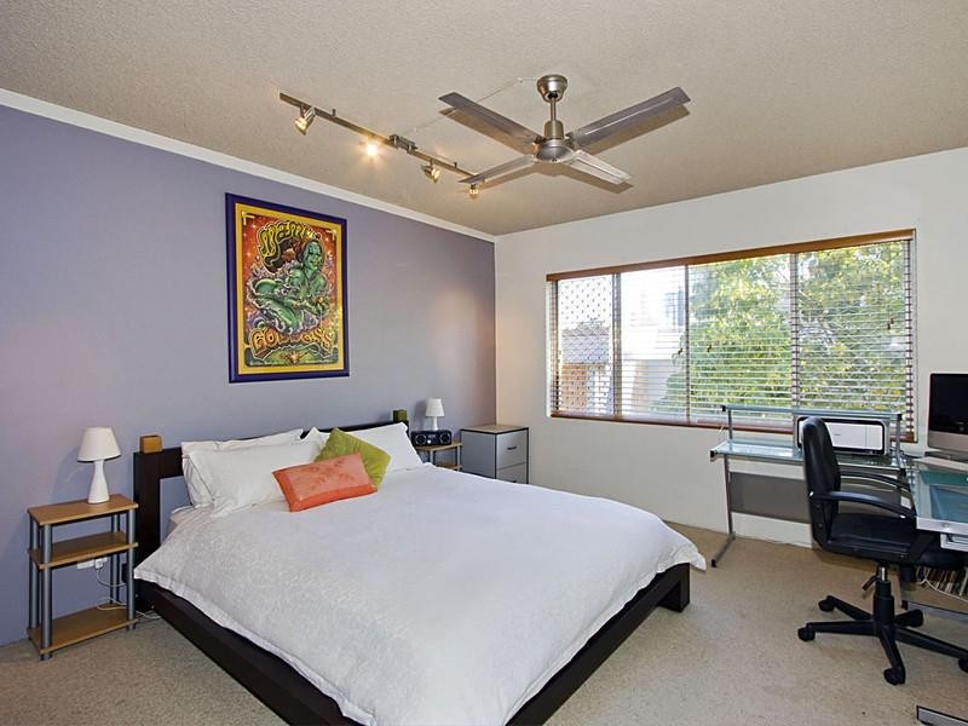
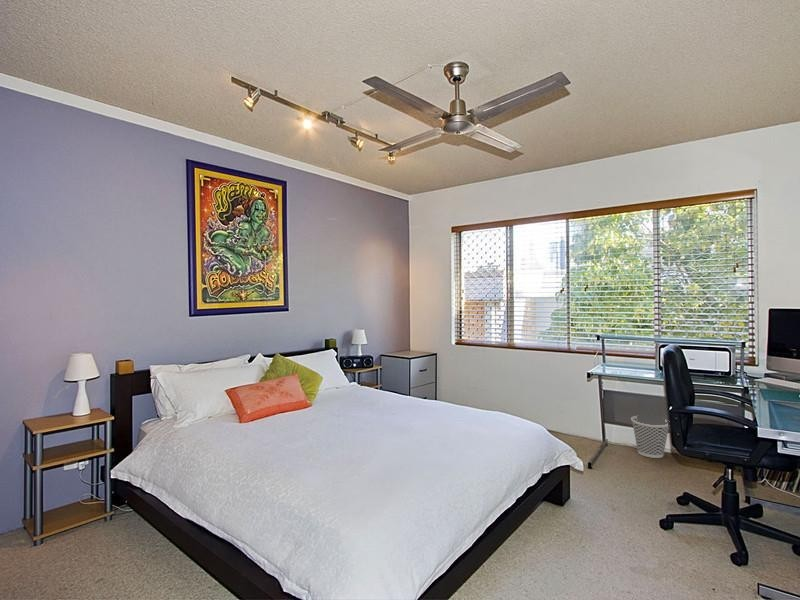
+ wastebasket (650, 437)
